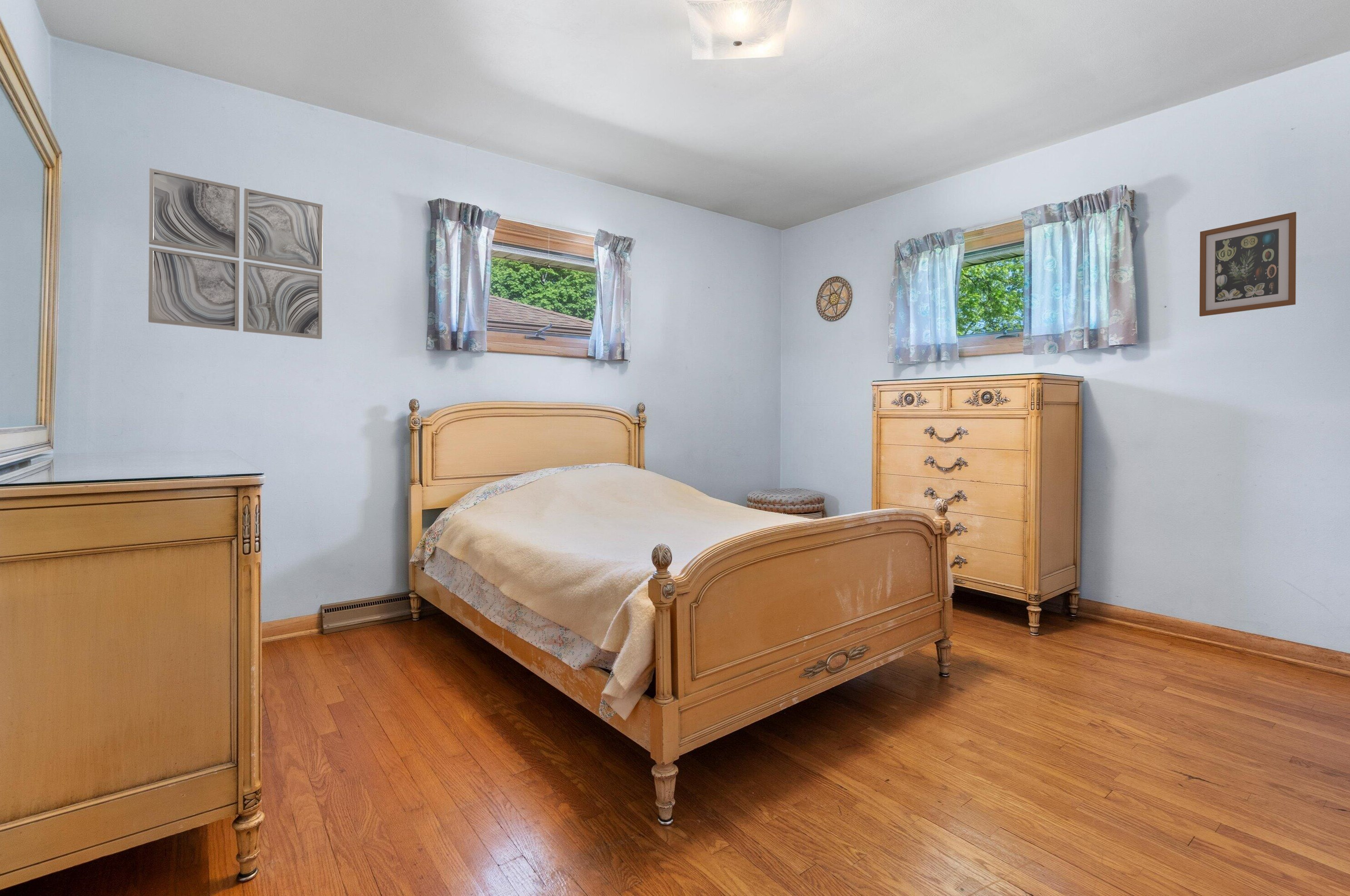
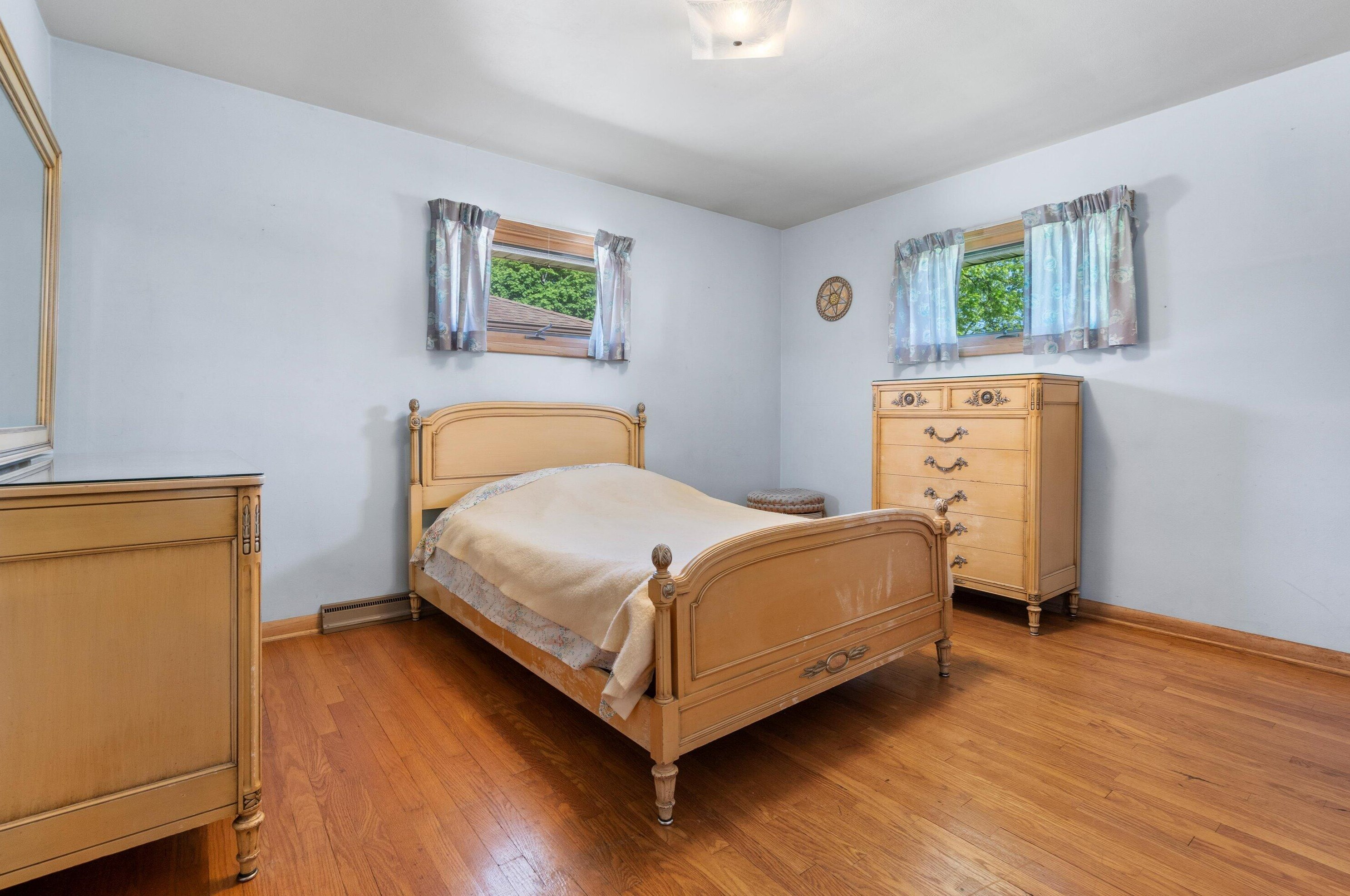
- wall art (1246, 266)
- wall art (239, 261)
